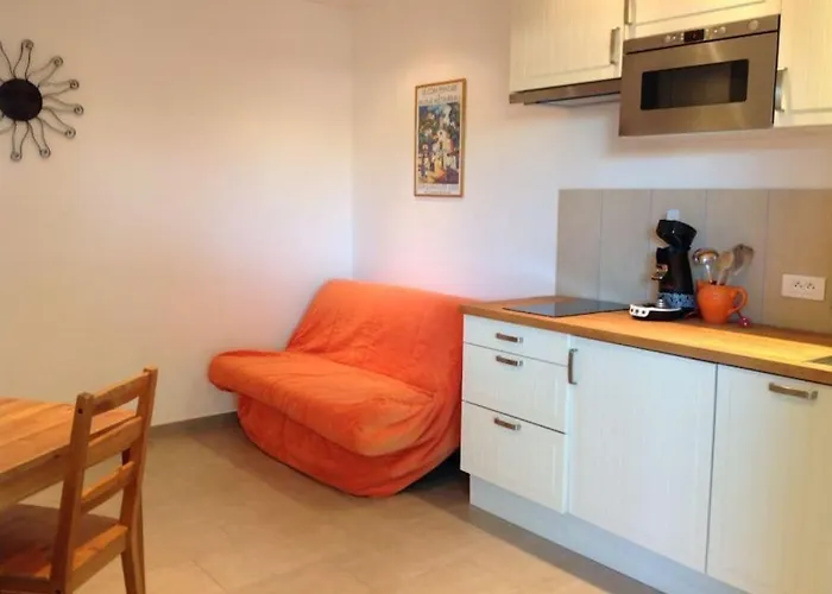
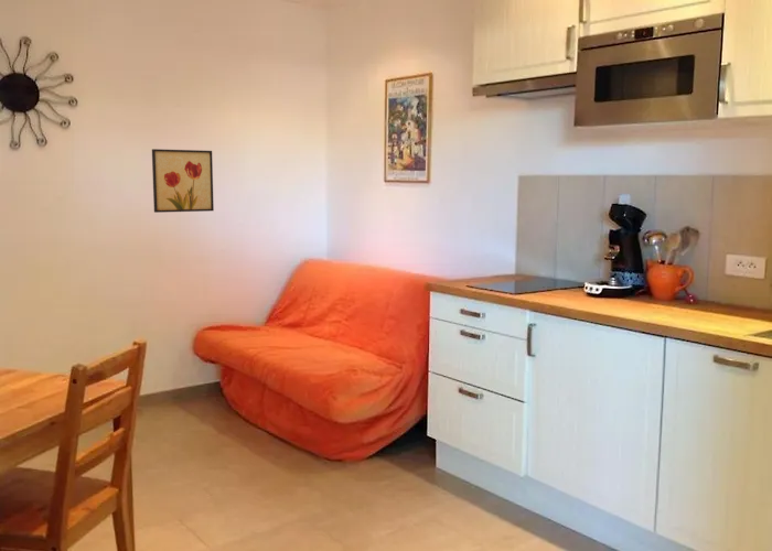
+ wall art (183, 181)
